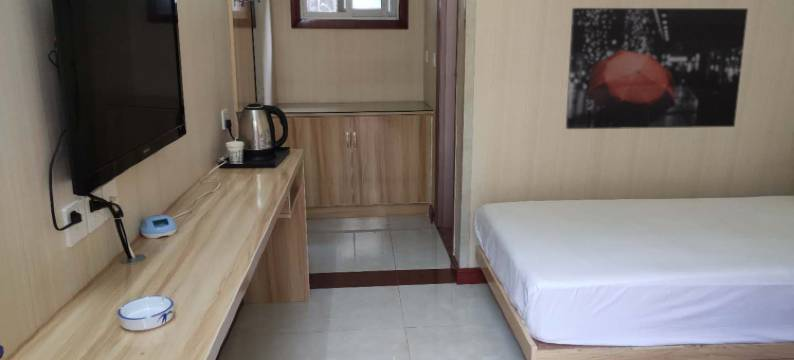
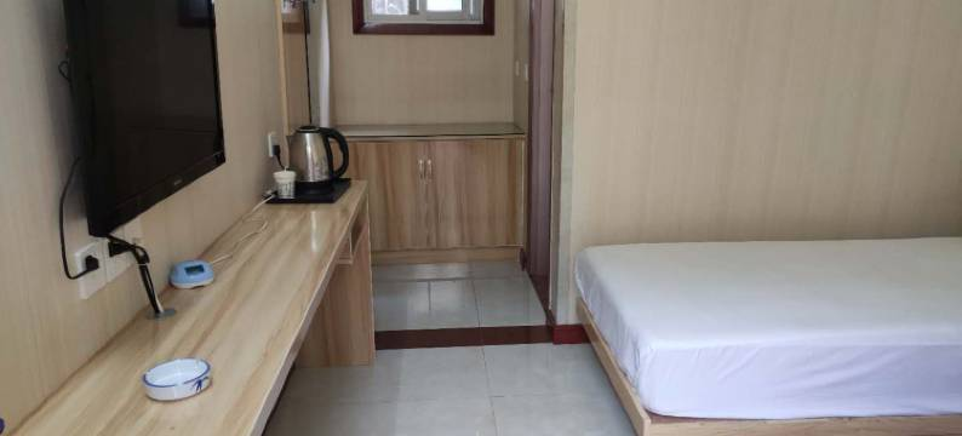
- wall art (655, 69)
